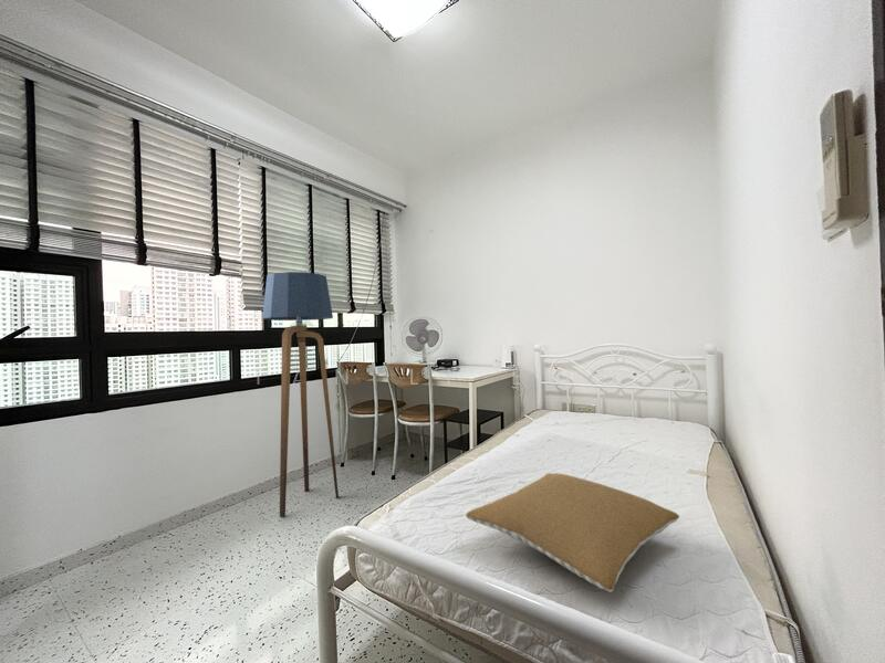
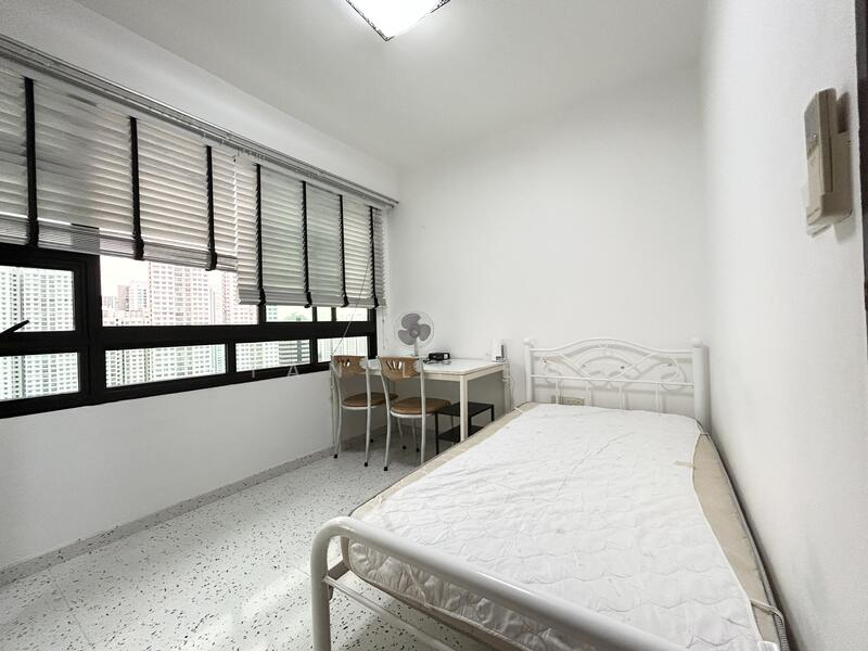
- floor lamp (301, 389)
- pillow (570, 517)
